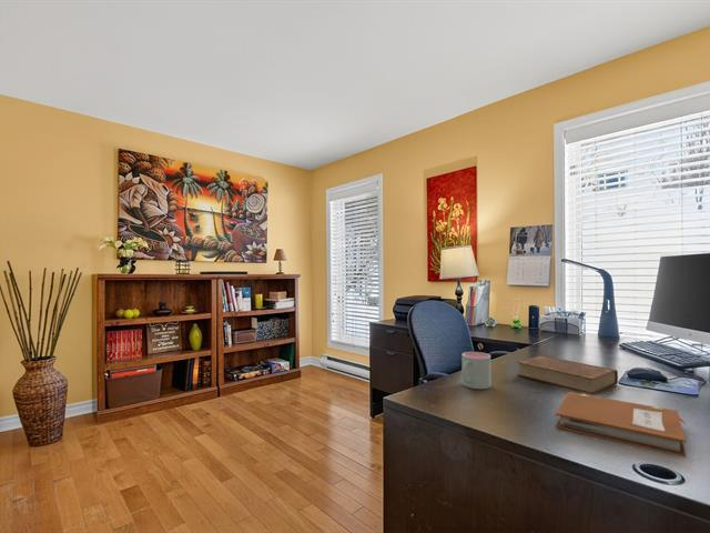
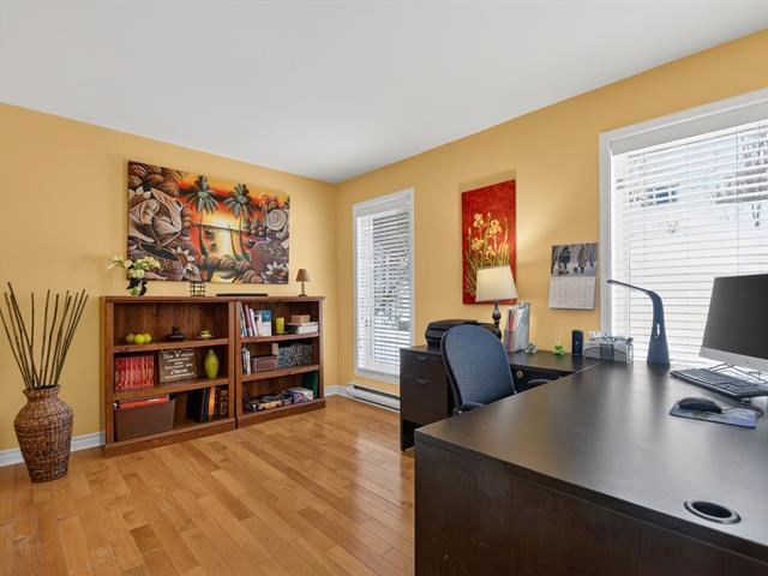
- mug (473, 371)
- book (565, 372)
- notebook (620, 418)
